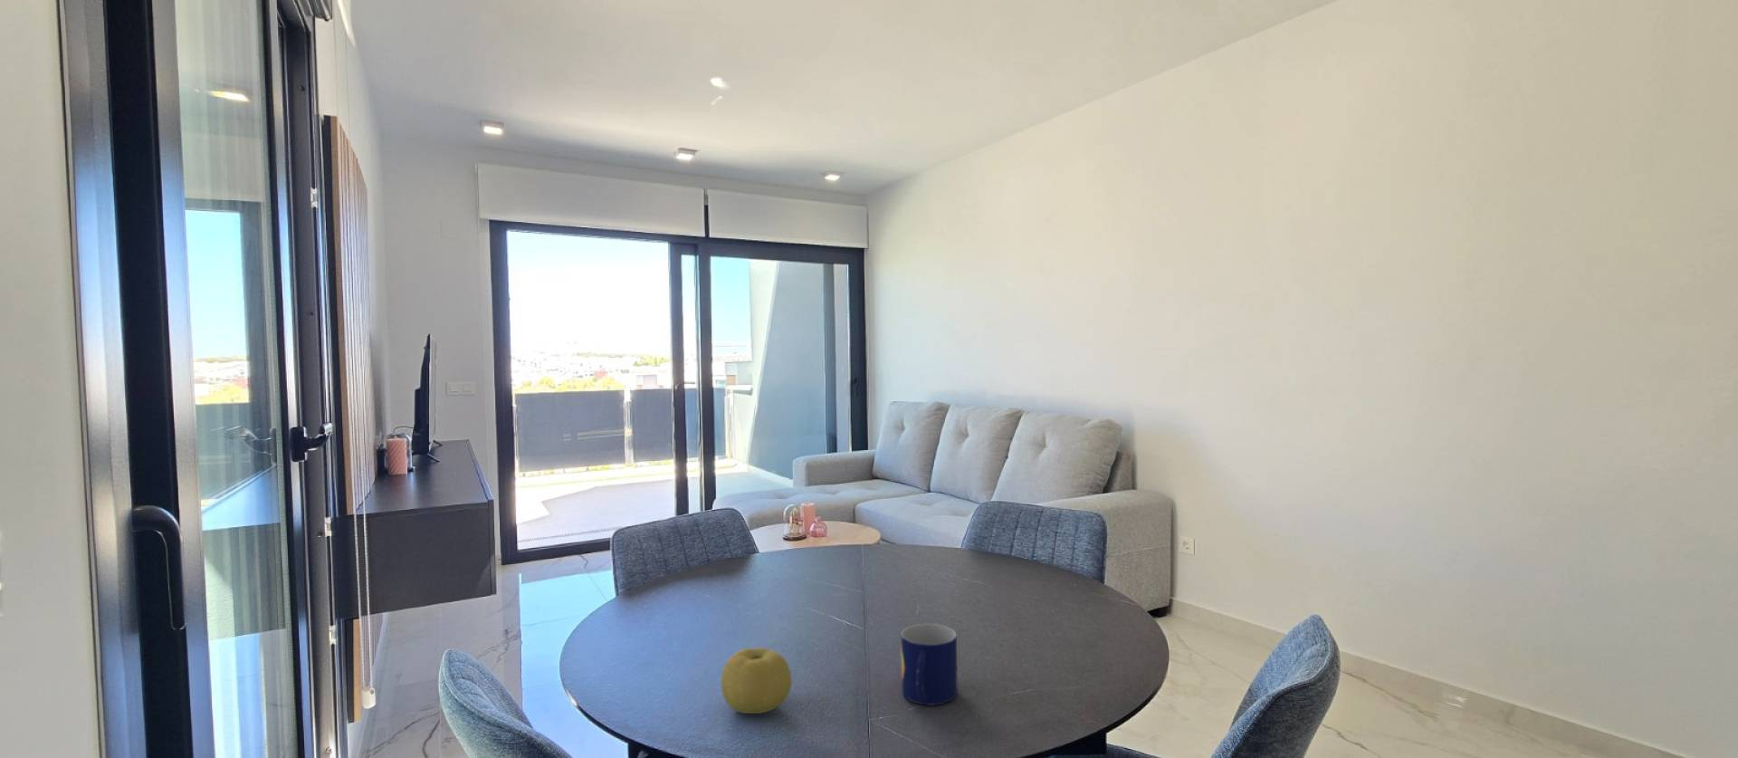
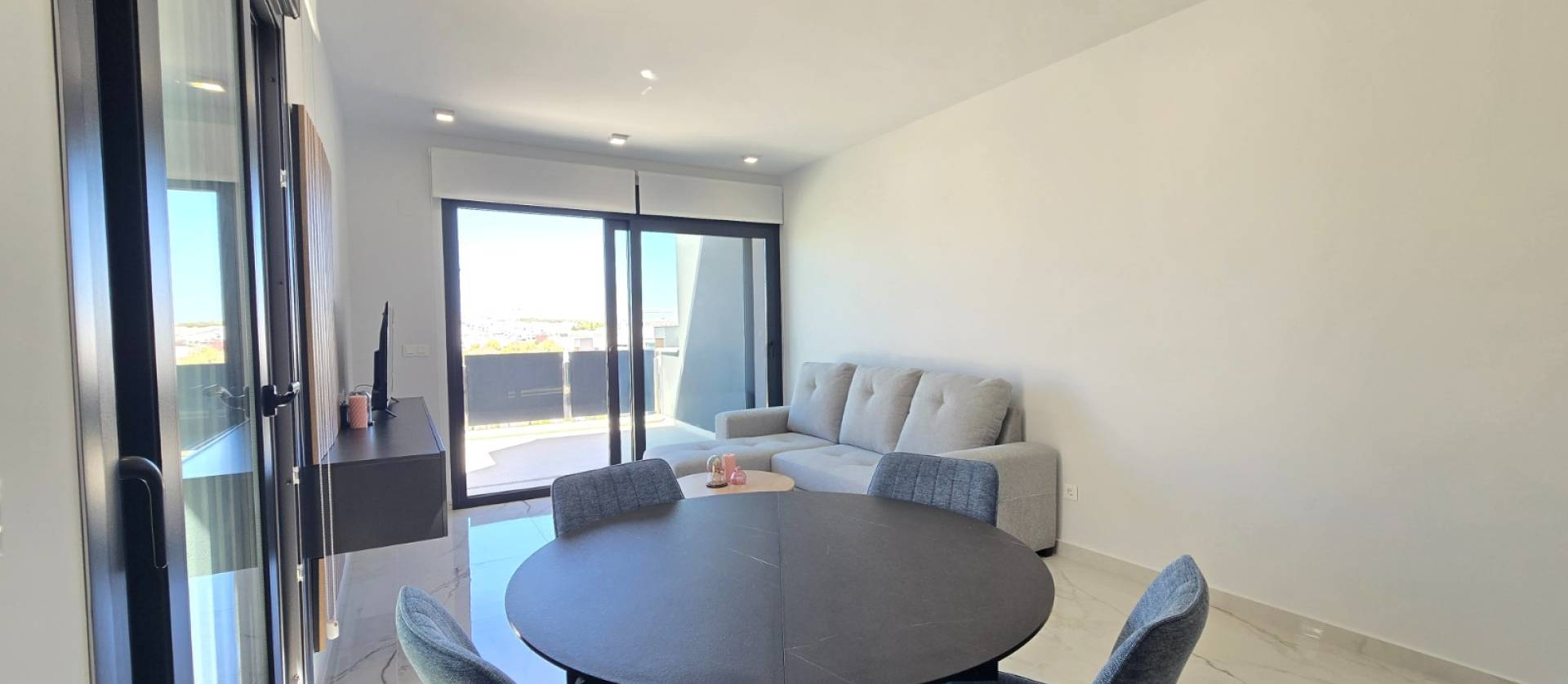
- fruit (756, 679)
- mug (927, 667)
